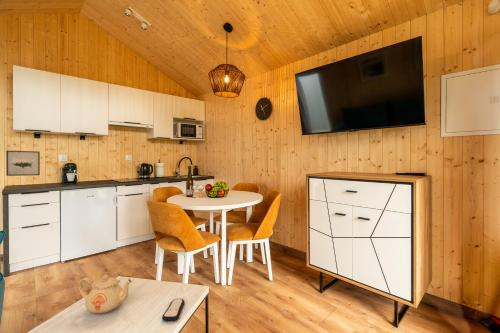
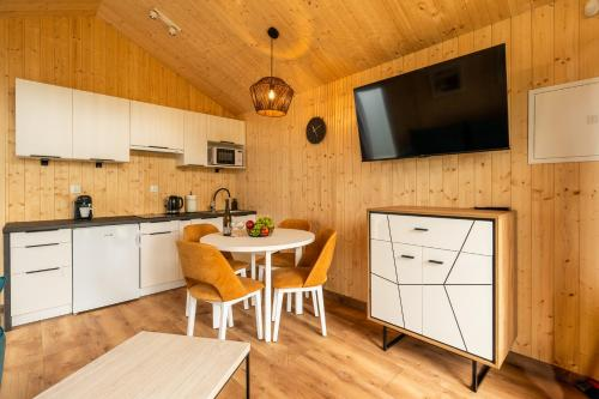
- teapot (105, 290)
- wall art (23, 163)
- remote control (174, 308)
